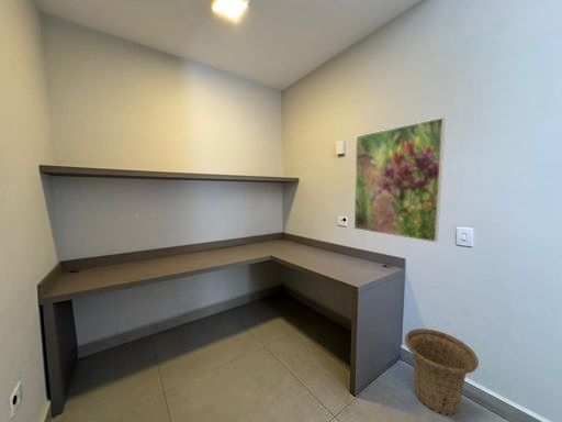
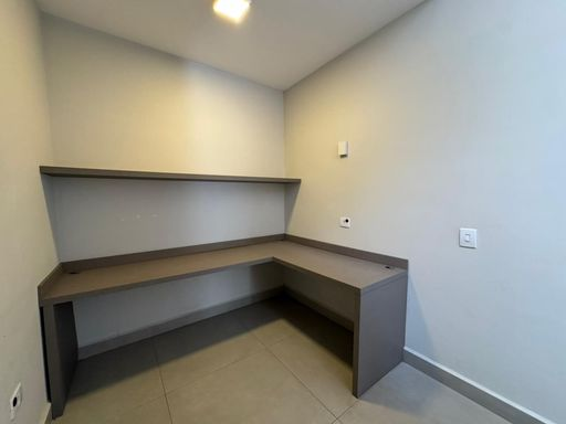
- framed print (392, 182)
- basket (437, 373)
